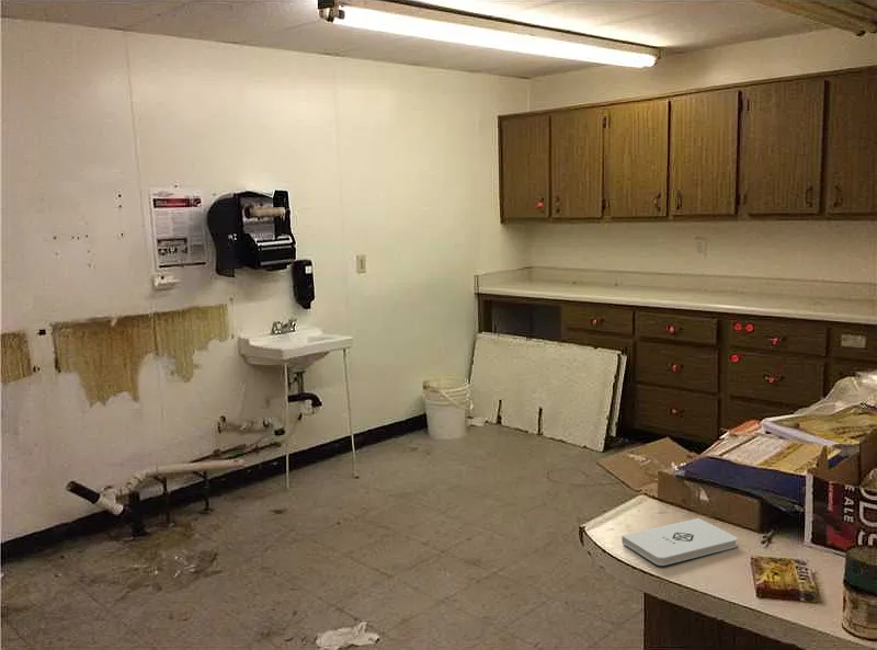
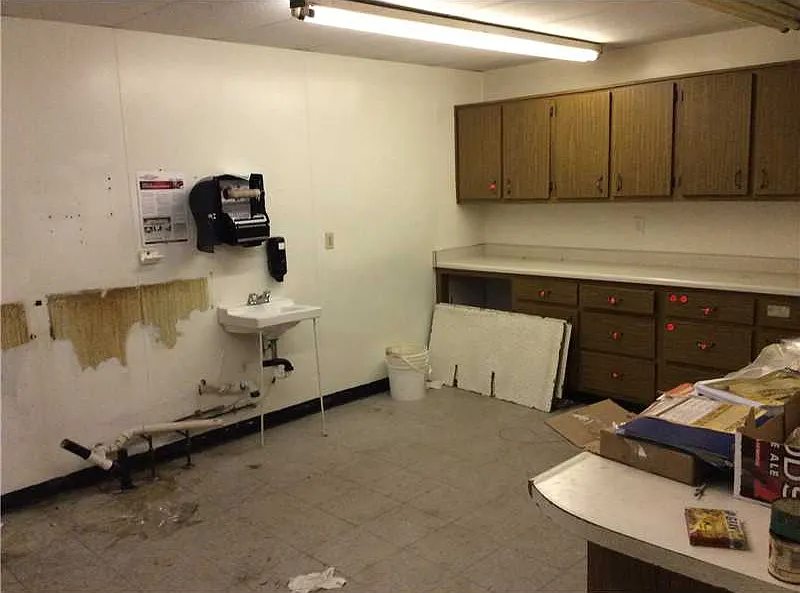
- notepad (680, 540)
